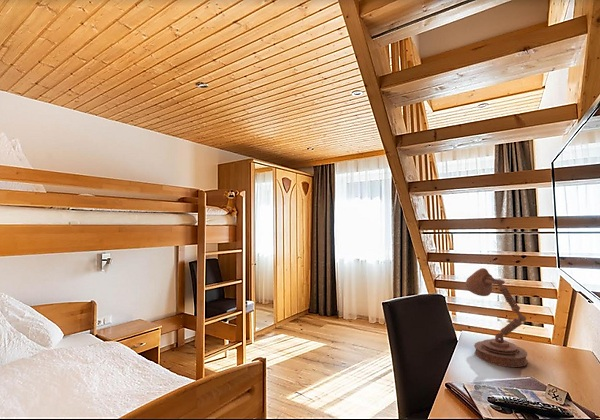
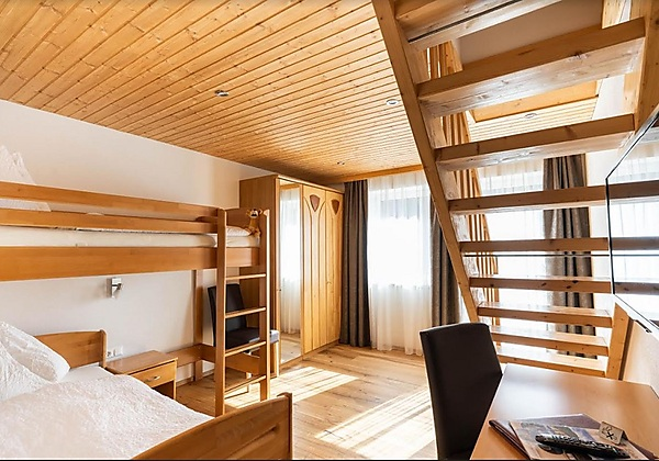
- desk lamp (509, 305)
